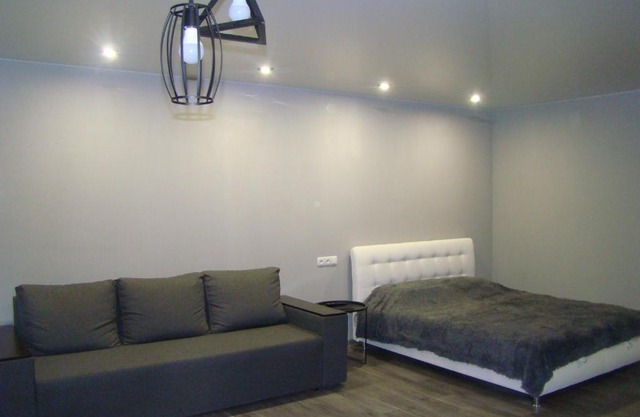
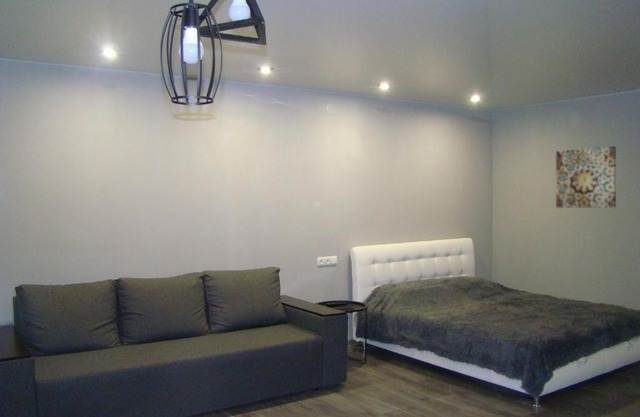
+ wall art (584, 178)
